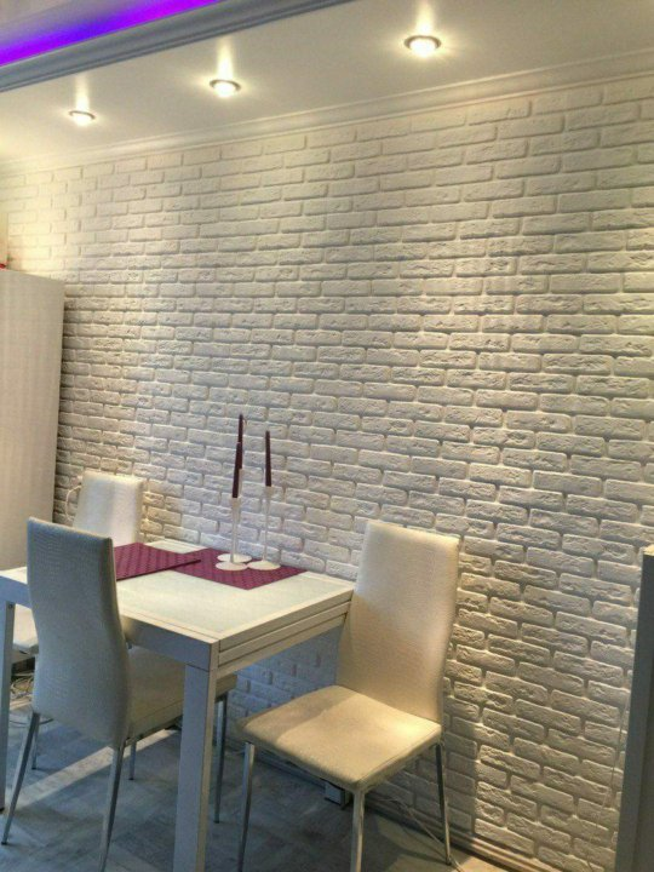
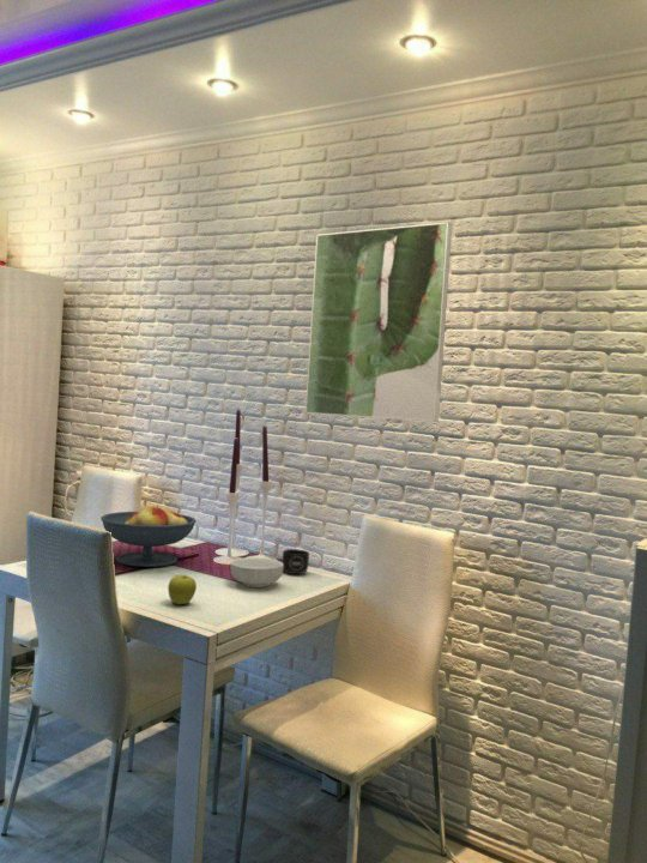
+ cereal bowl (256, 573)
+ mug (295, 561)
+ fruit (182, 589)
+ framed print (374, 324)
+ fruit bowl (147, 531)
